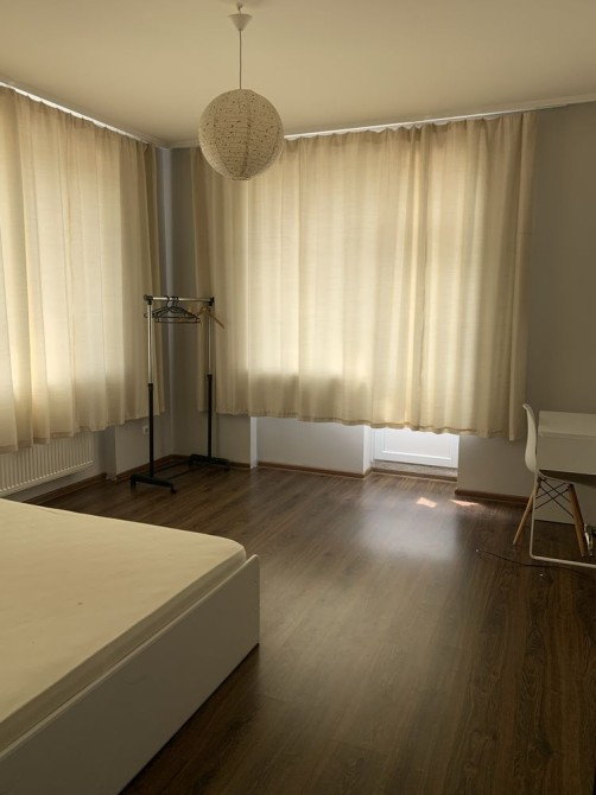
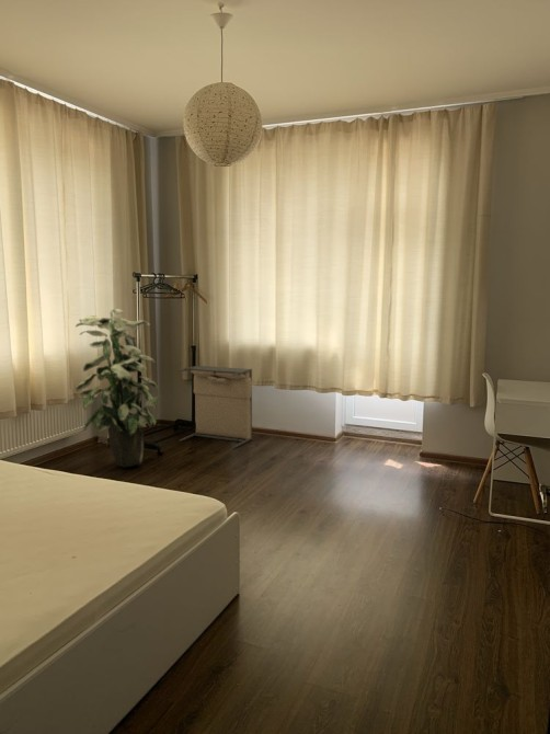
+ laundry hamper (215, 404)
+ indoor plant (118, 388)
